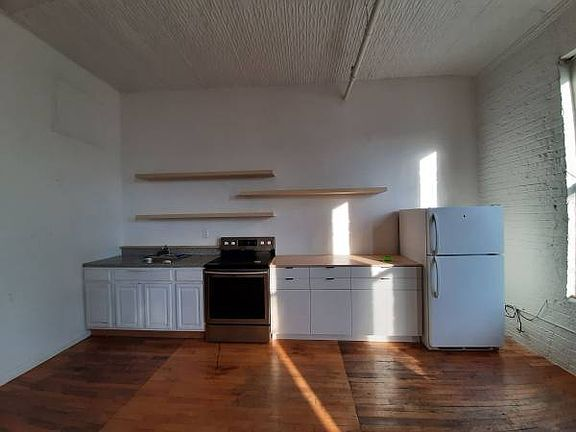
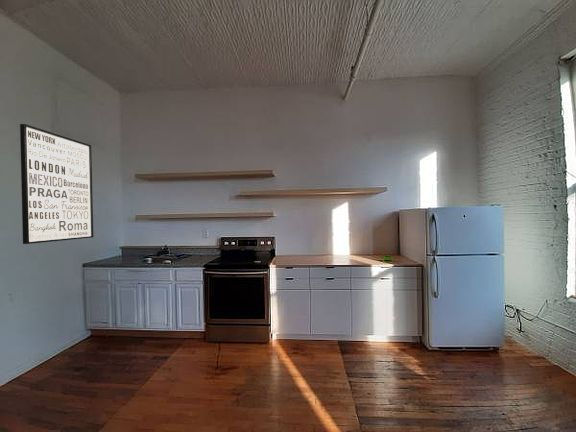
+ wall art (61, 188)
